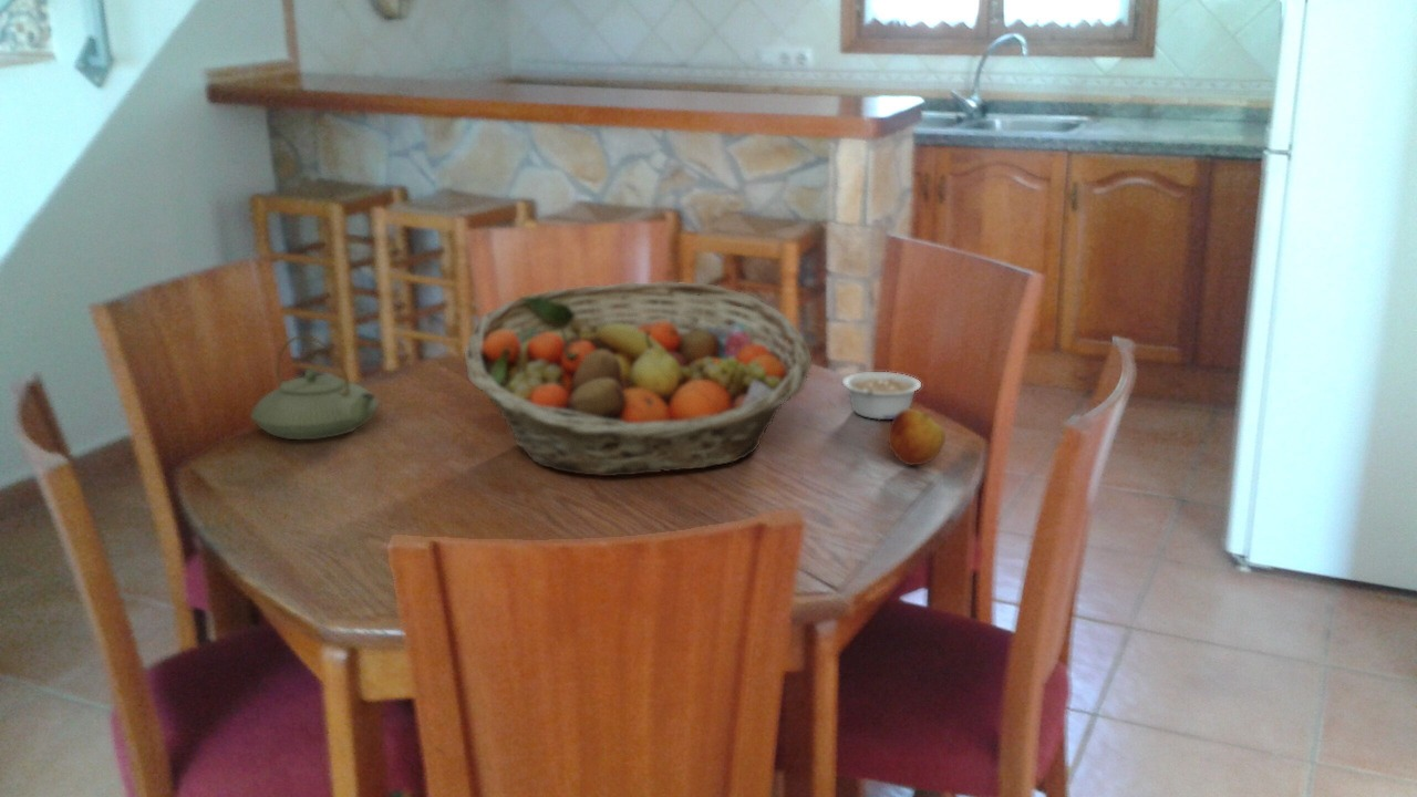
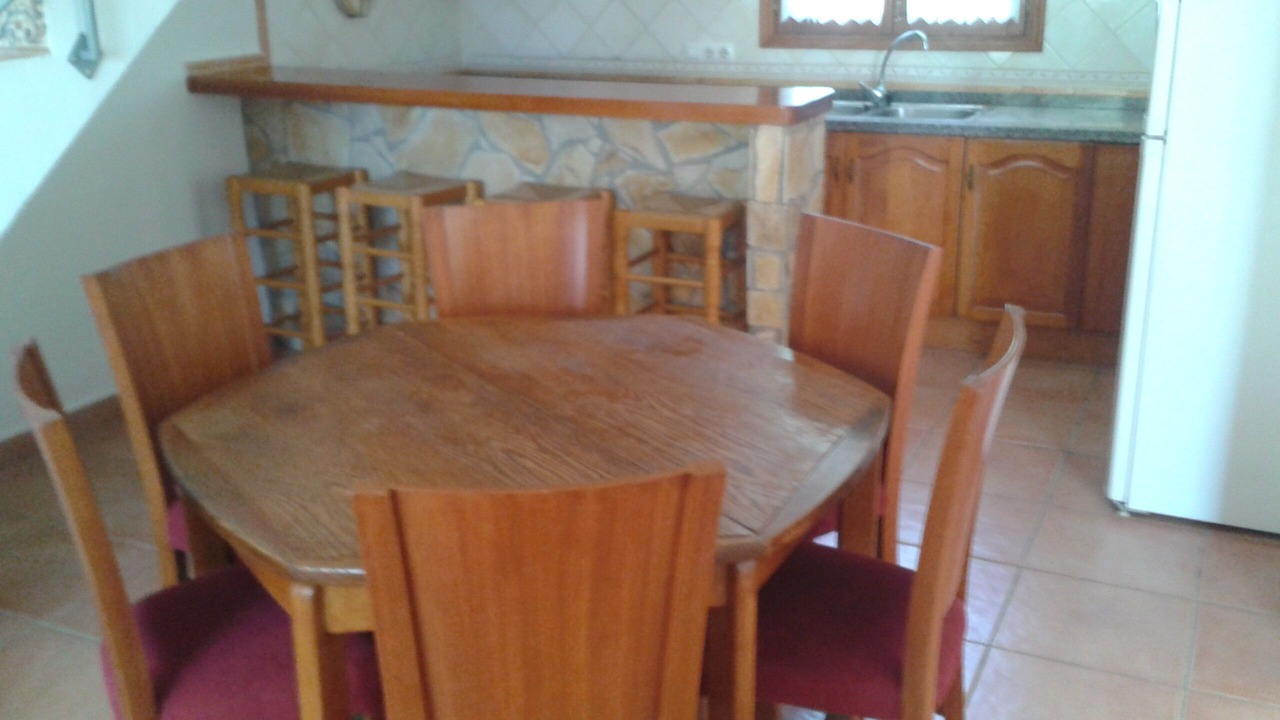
- teapot (319, 383)
- fruit basket (639, 373)
- apple (917, 437)
- legume (881, 394)
